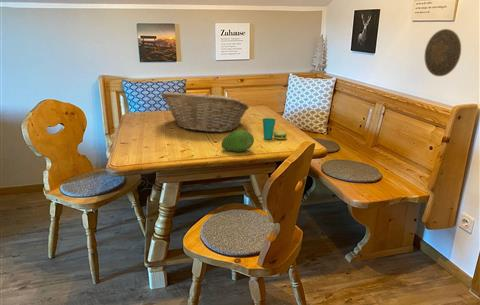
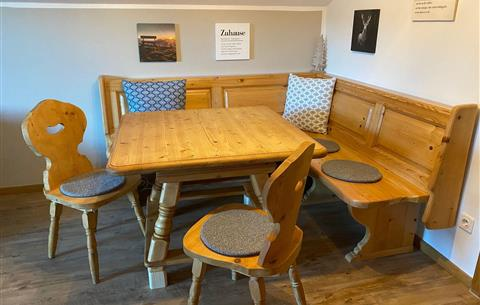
- fruit basket (205, 108)
- cup (273, 128)
- decorative plate (440, 53)
- fruit (237, 140)
